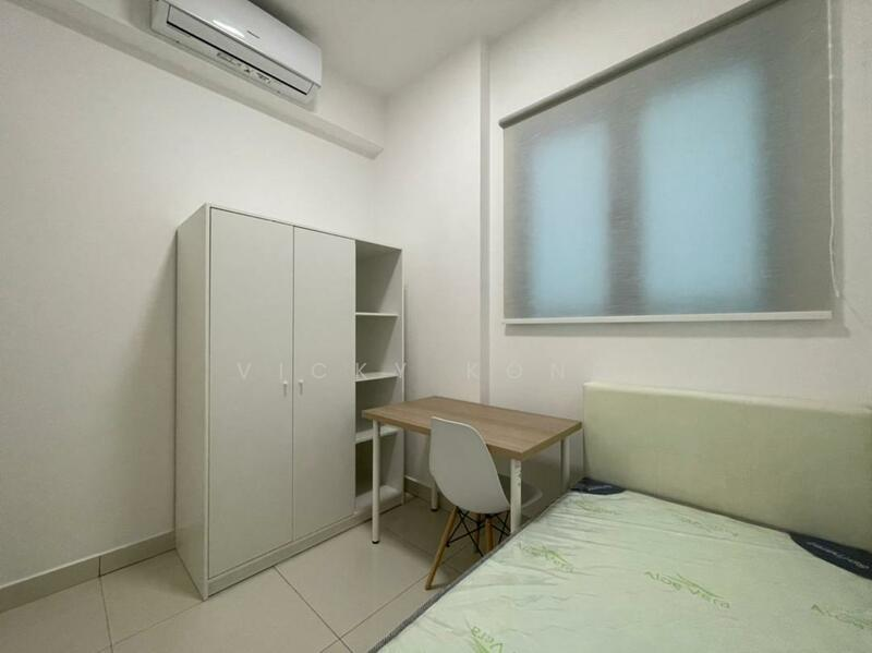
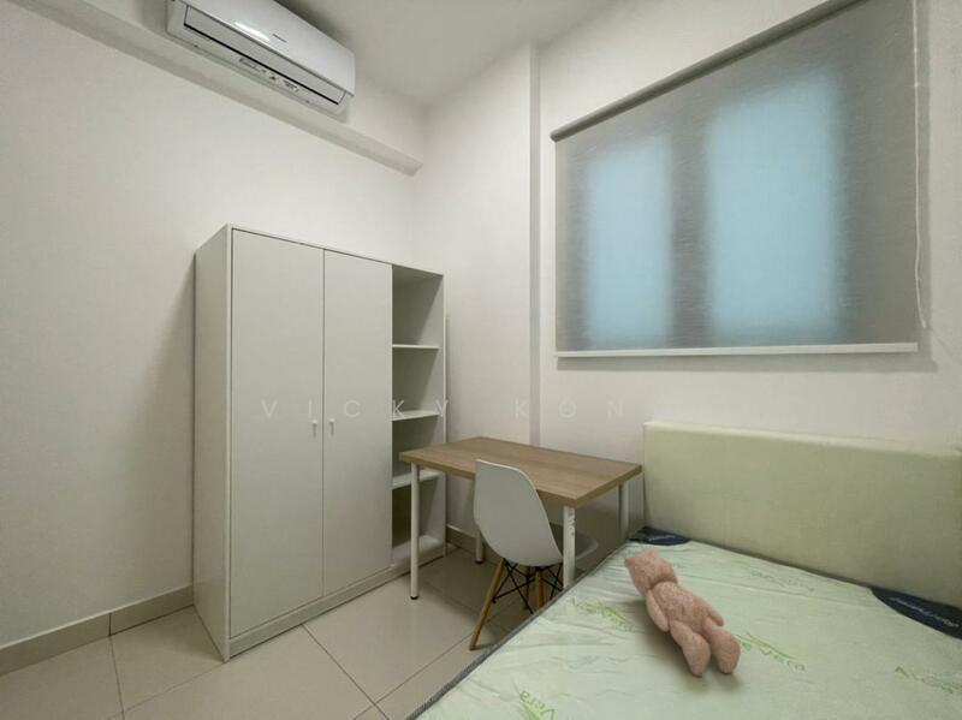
+ teddy bear (673, 600)
